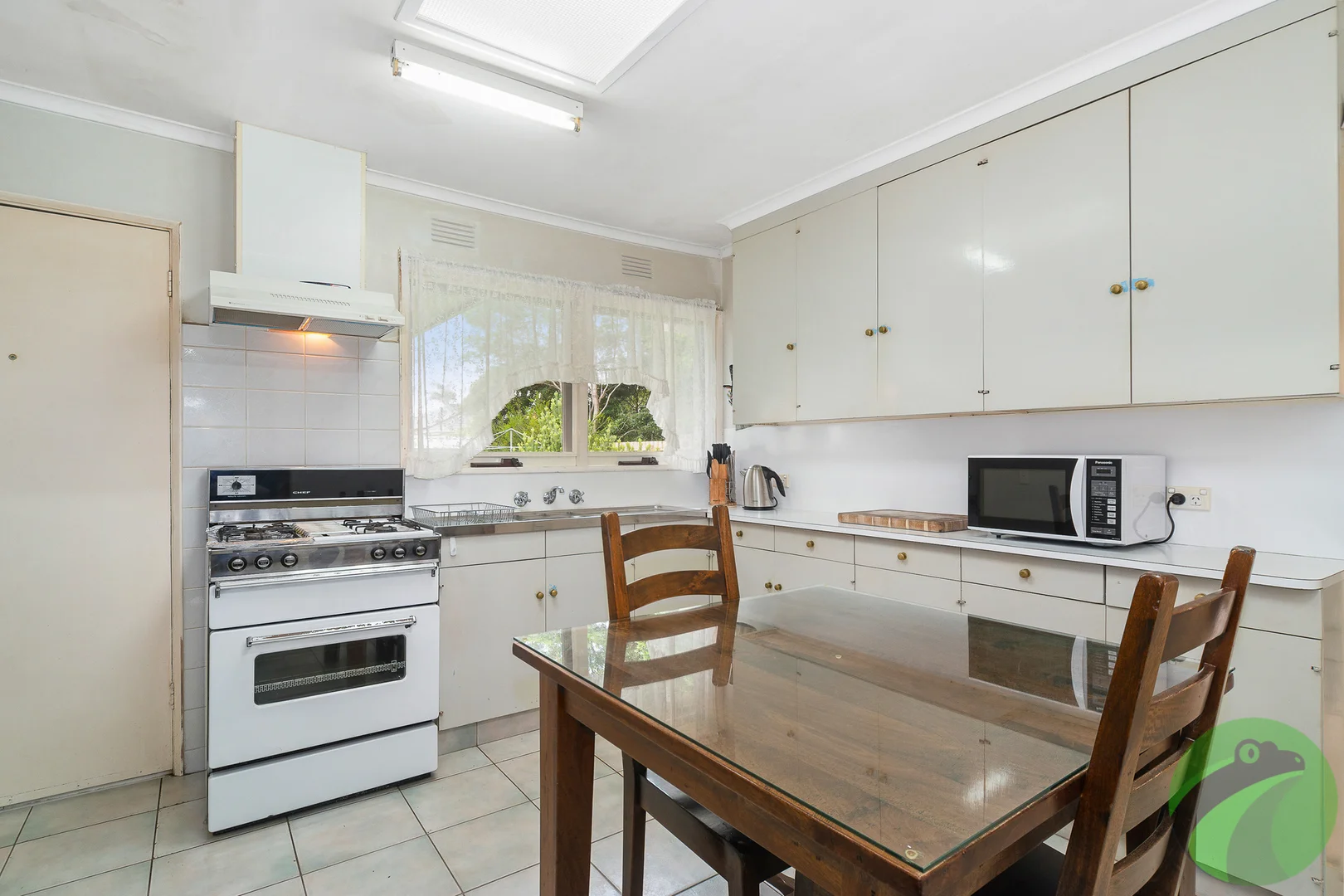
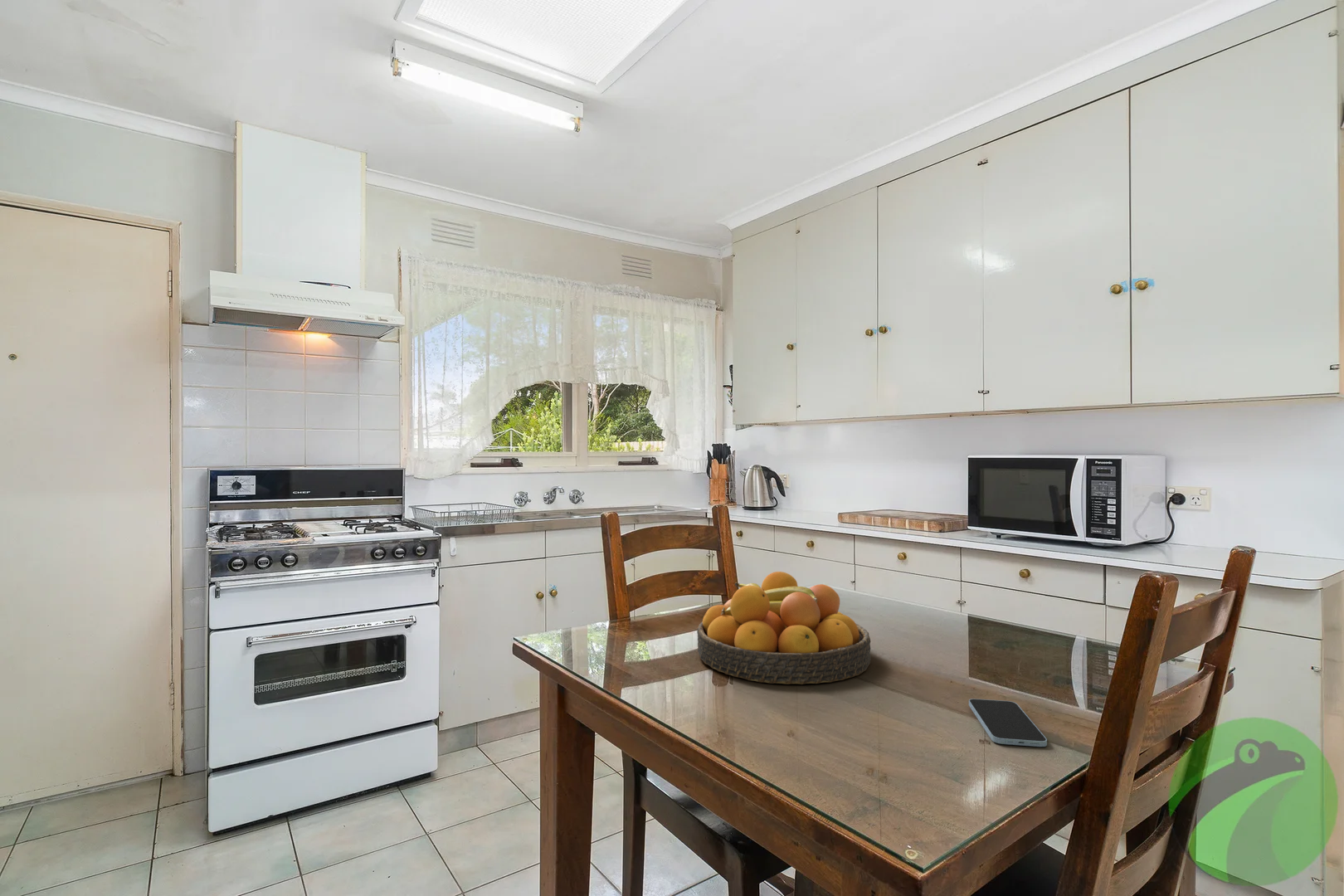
+ smartphone (1005, 721)
+ fruit bowl (782, 617)
